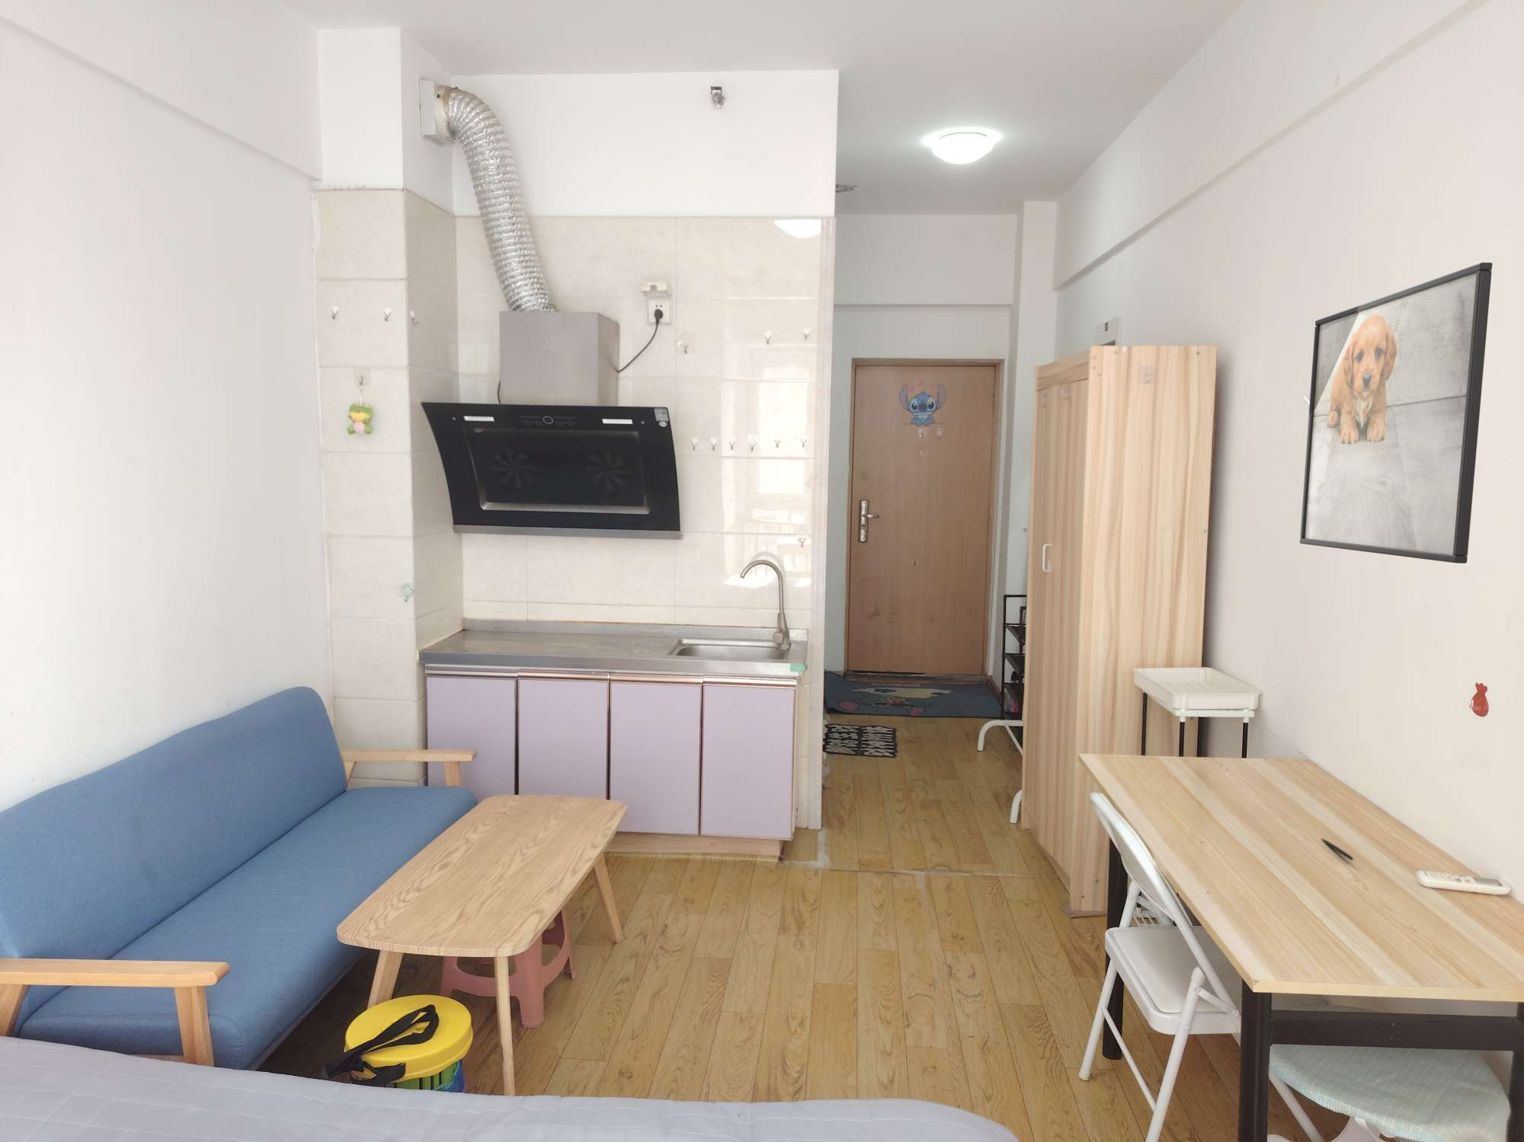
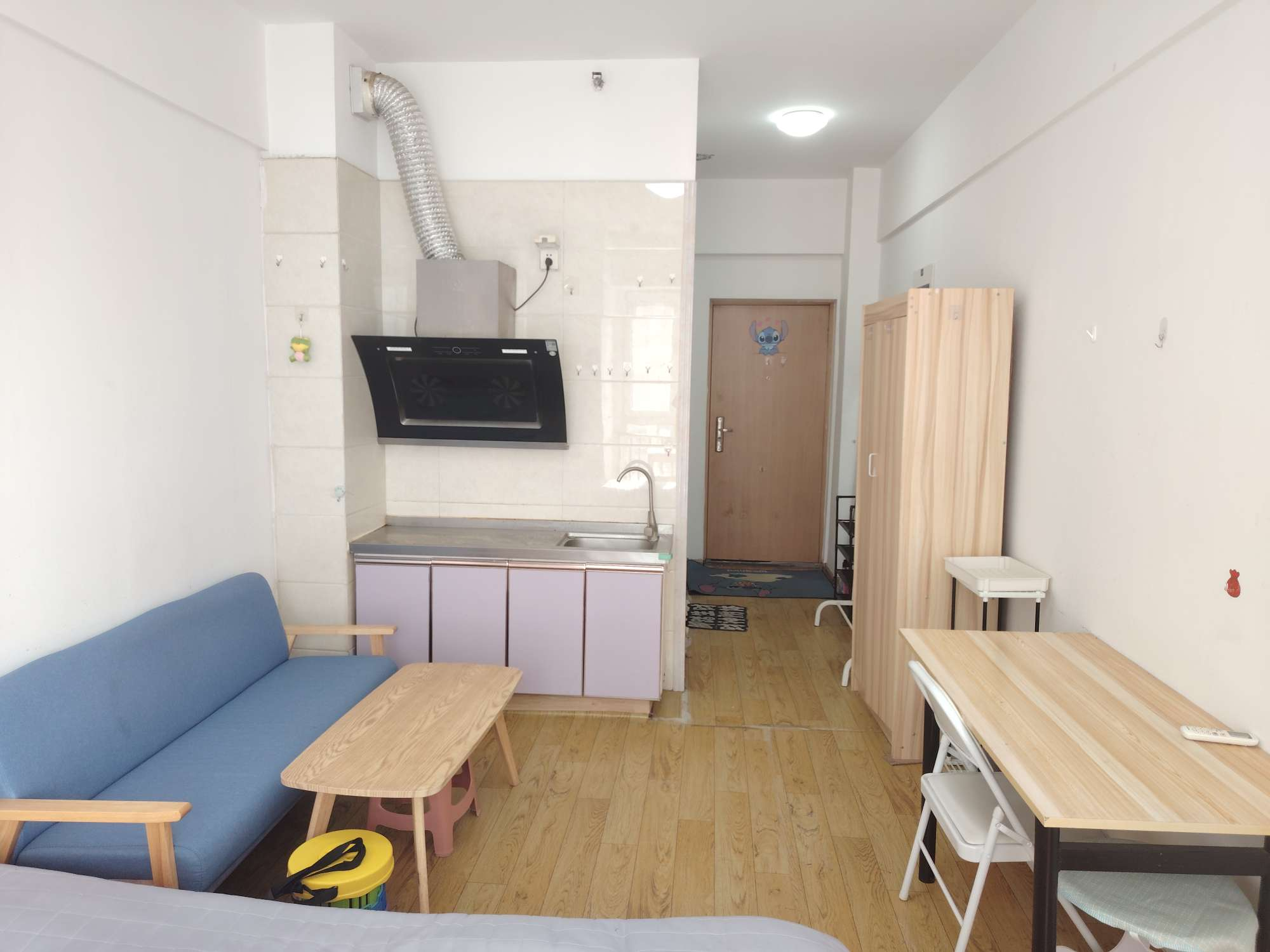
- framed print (1381, 425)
- pen (1337, 847)
